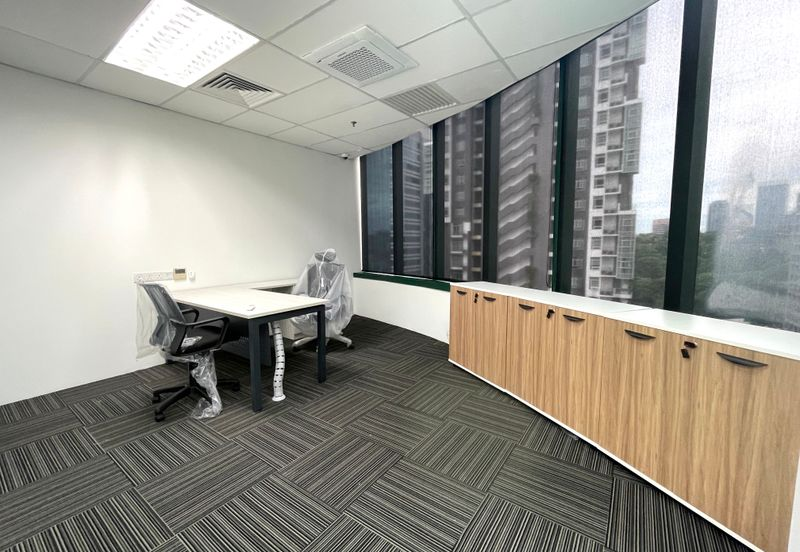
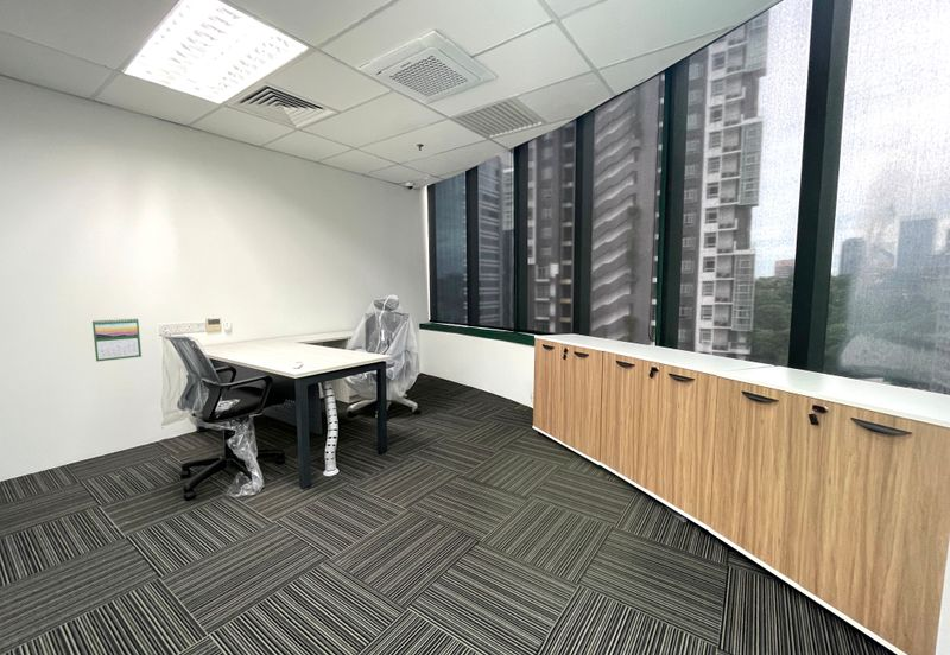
+ calendar (118, 338)
